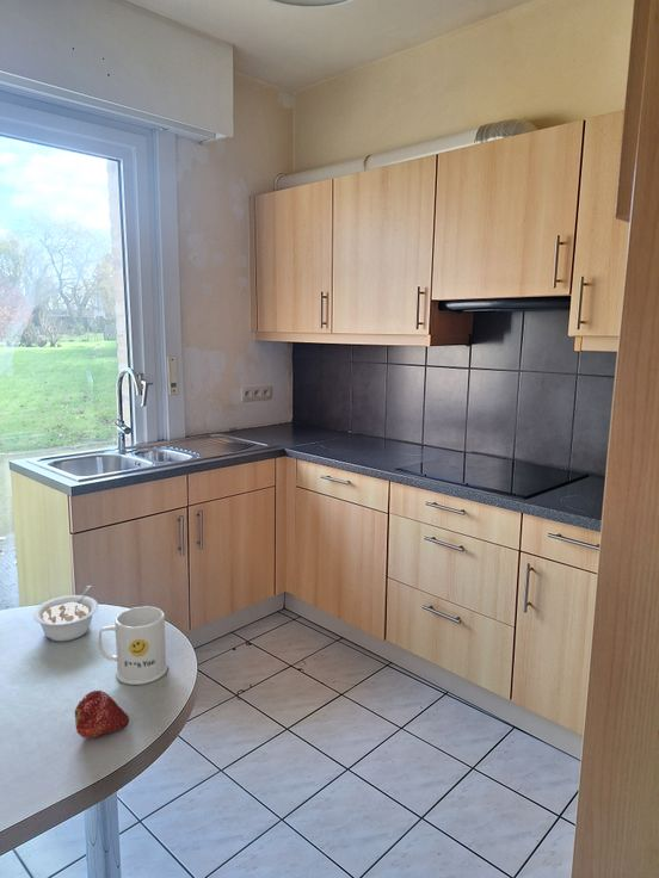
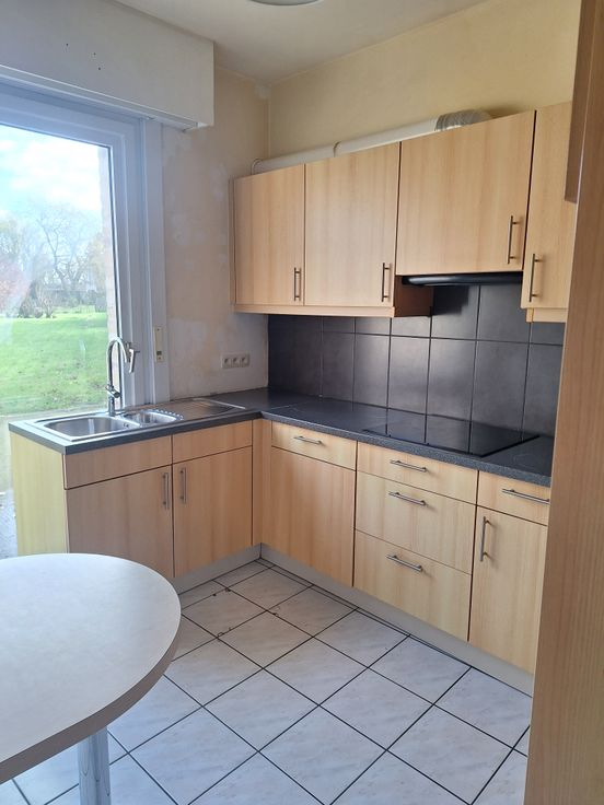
- mug (133, 644)
- fruit (97, 713)
- legume (66, 616)
